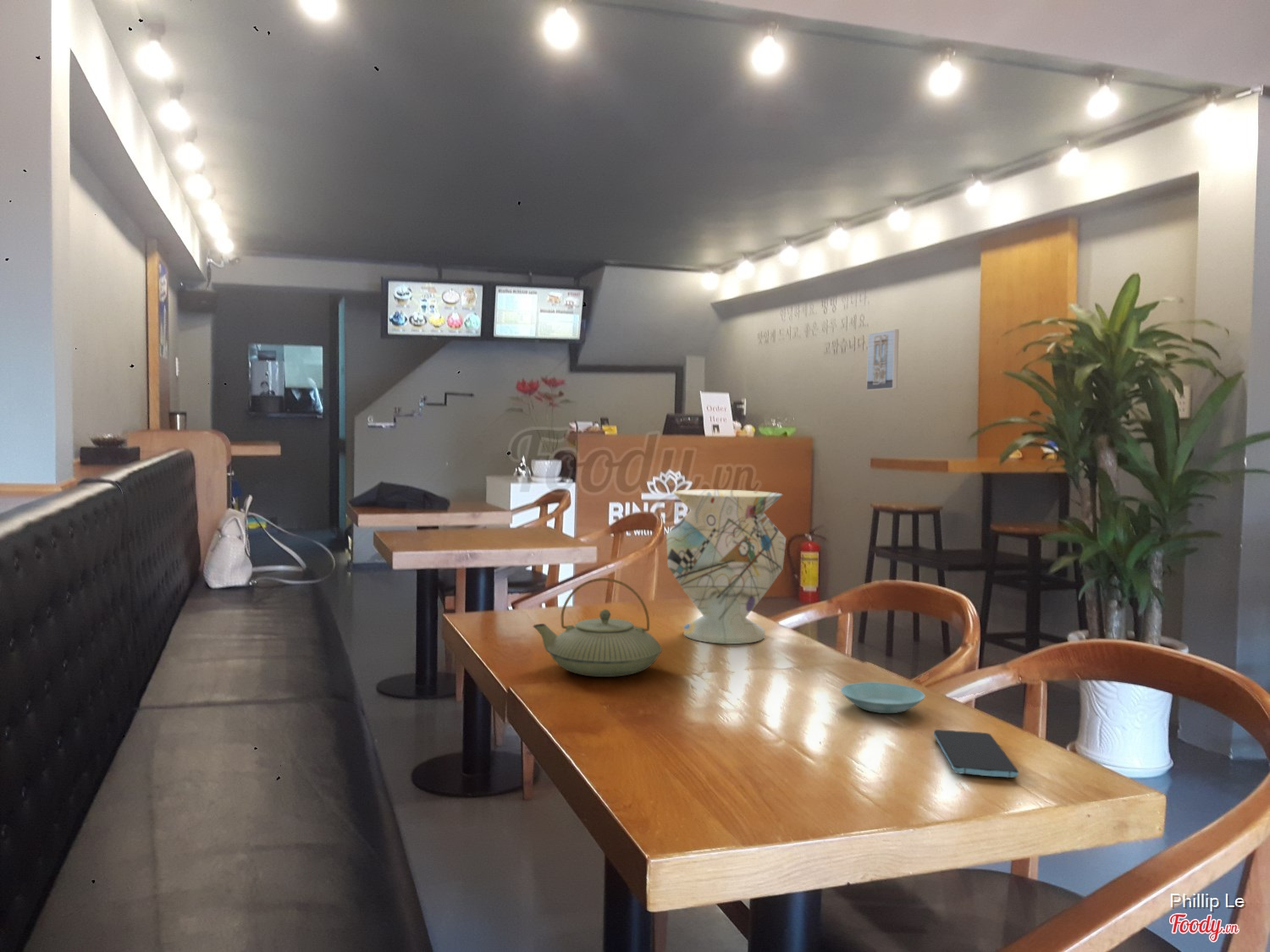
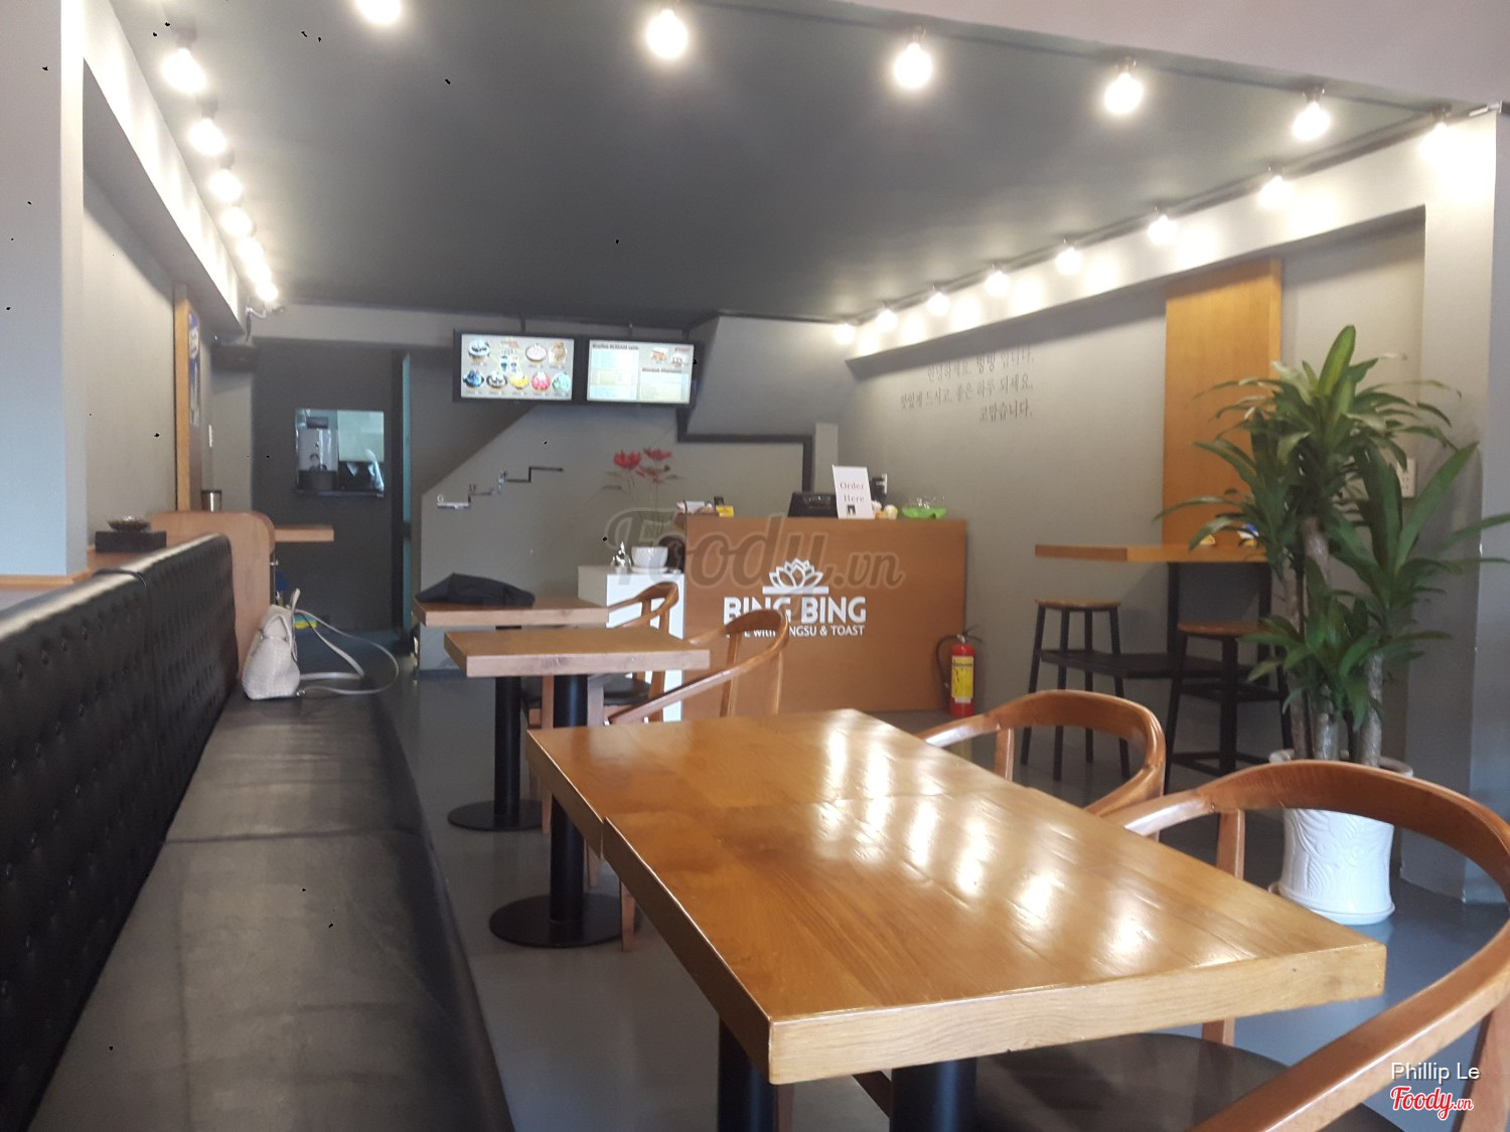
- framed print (882, 360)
- teapot (597, 623)
- decorative vase (725, 564)
- smartphone (973, 751)
- saucer (881, 699)
